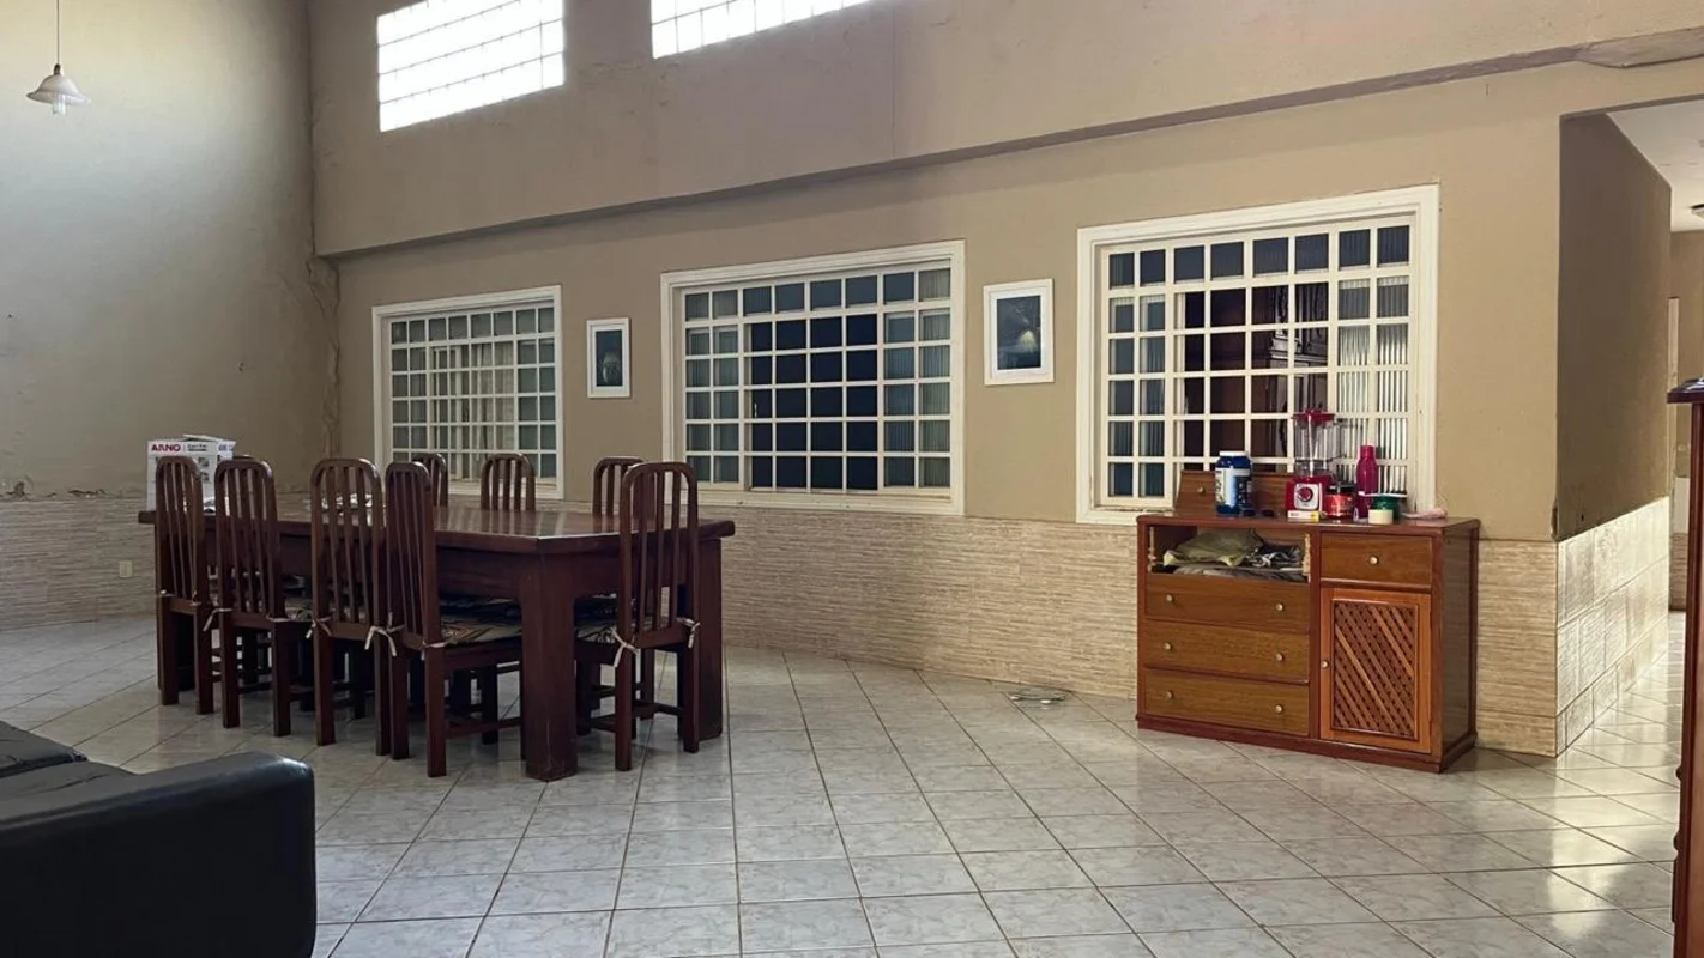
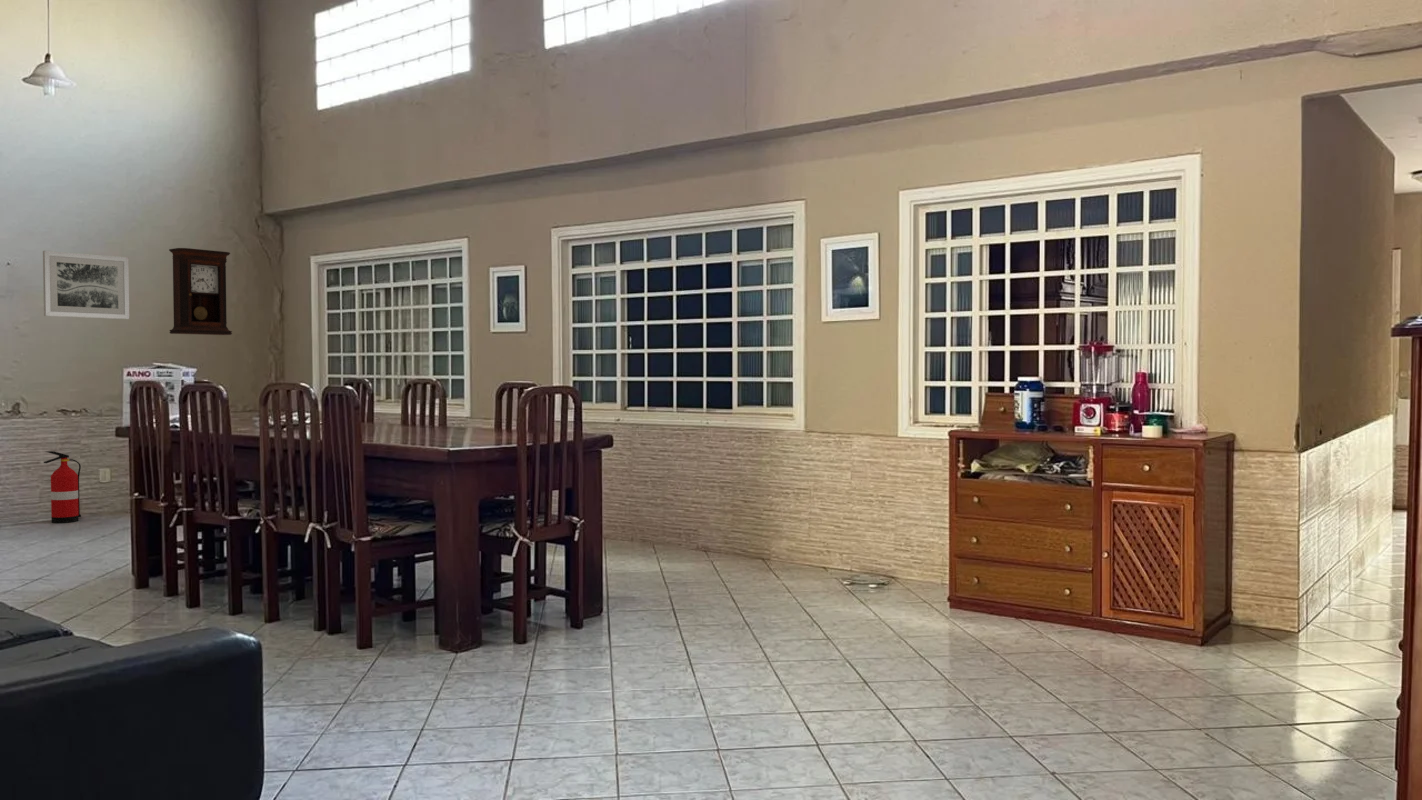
+ fire extinguisher (63, 486)
+ pendulum clock (202, 292)
+ wall art (87, 285)
